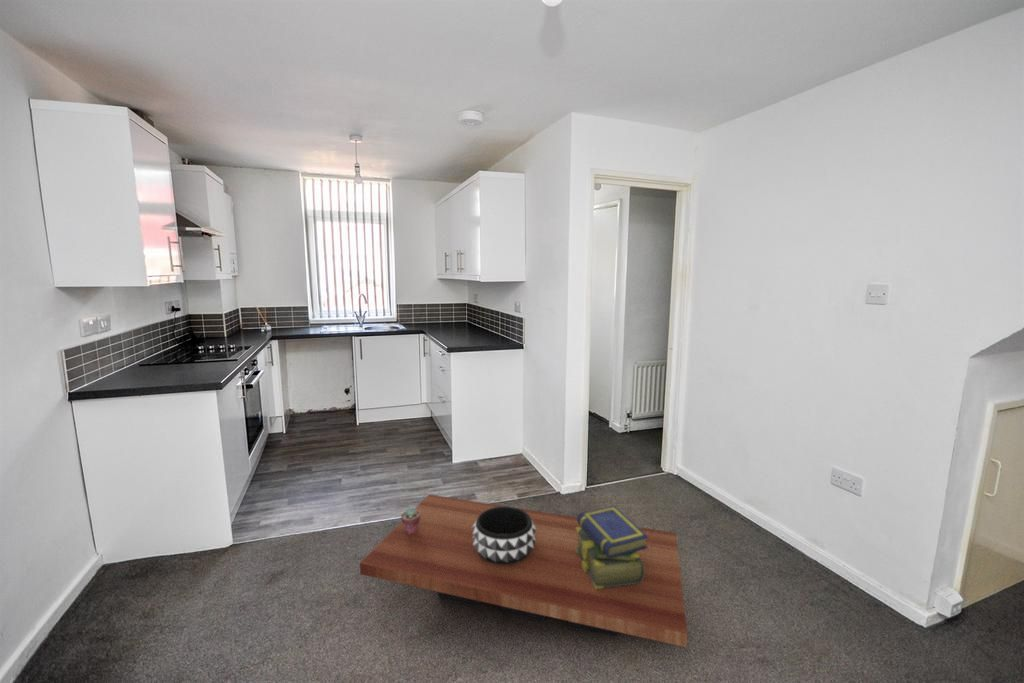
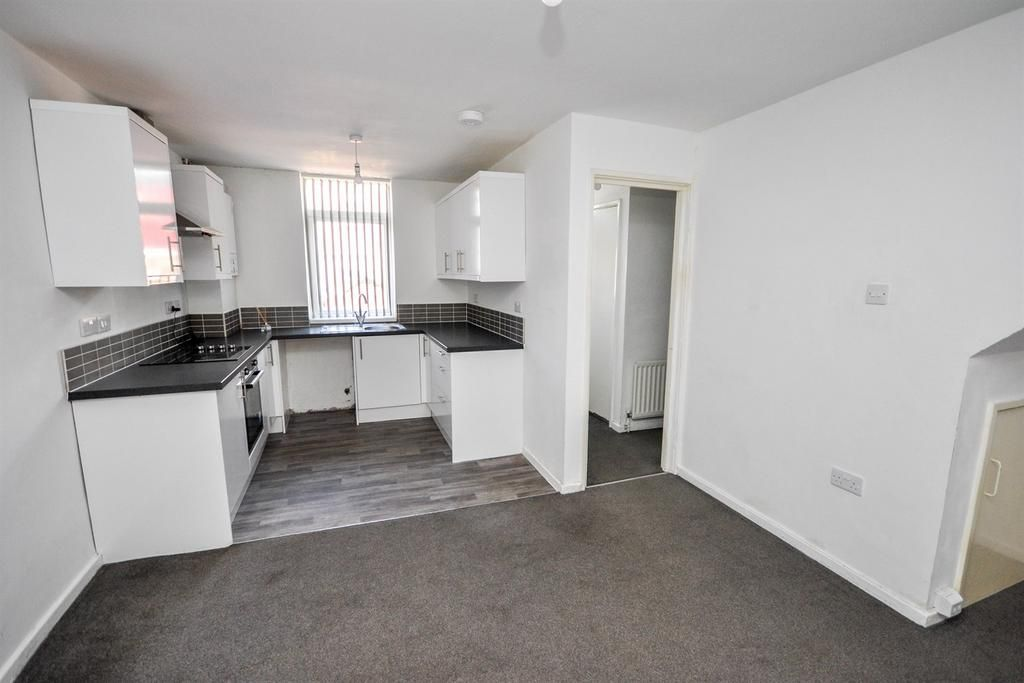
- coffee table (526, 575)
- stack of books (610, 544)
- potted succulent (411, 518)
- decorative bowl (504, 533)
